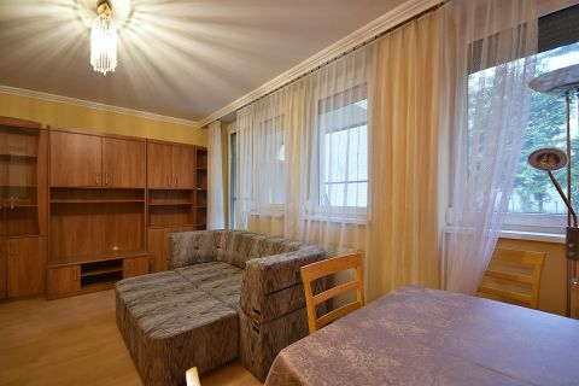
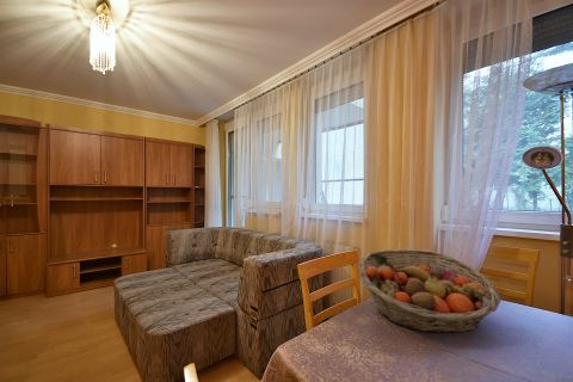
+ fruit basket (421, 285)
